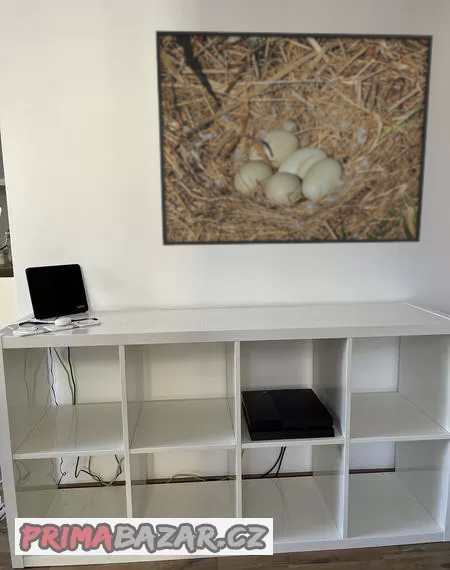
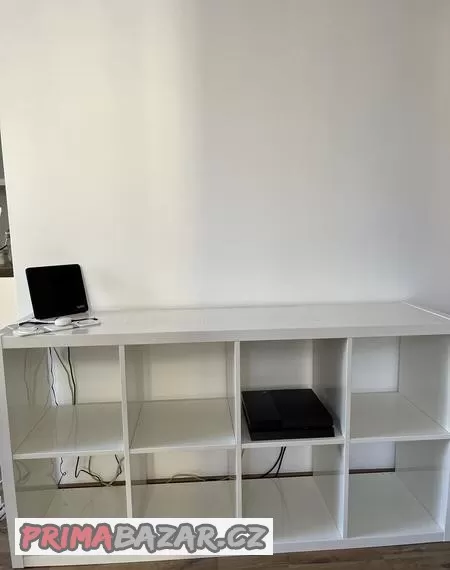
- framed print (294, 142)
